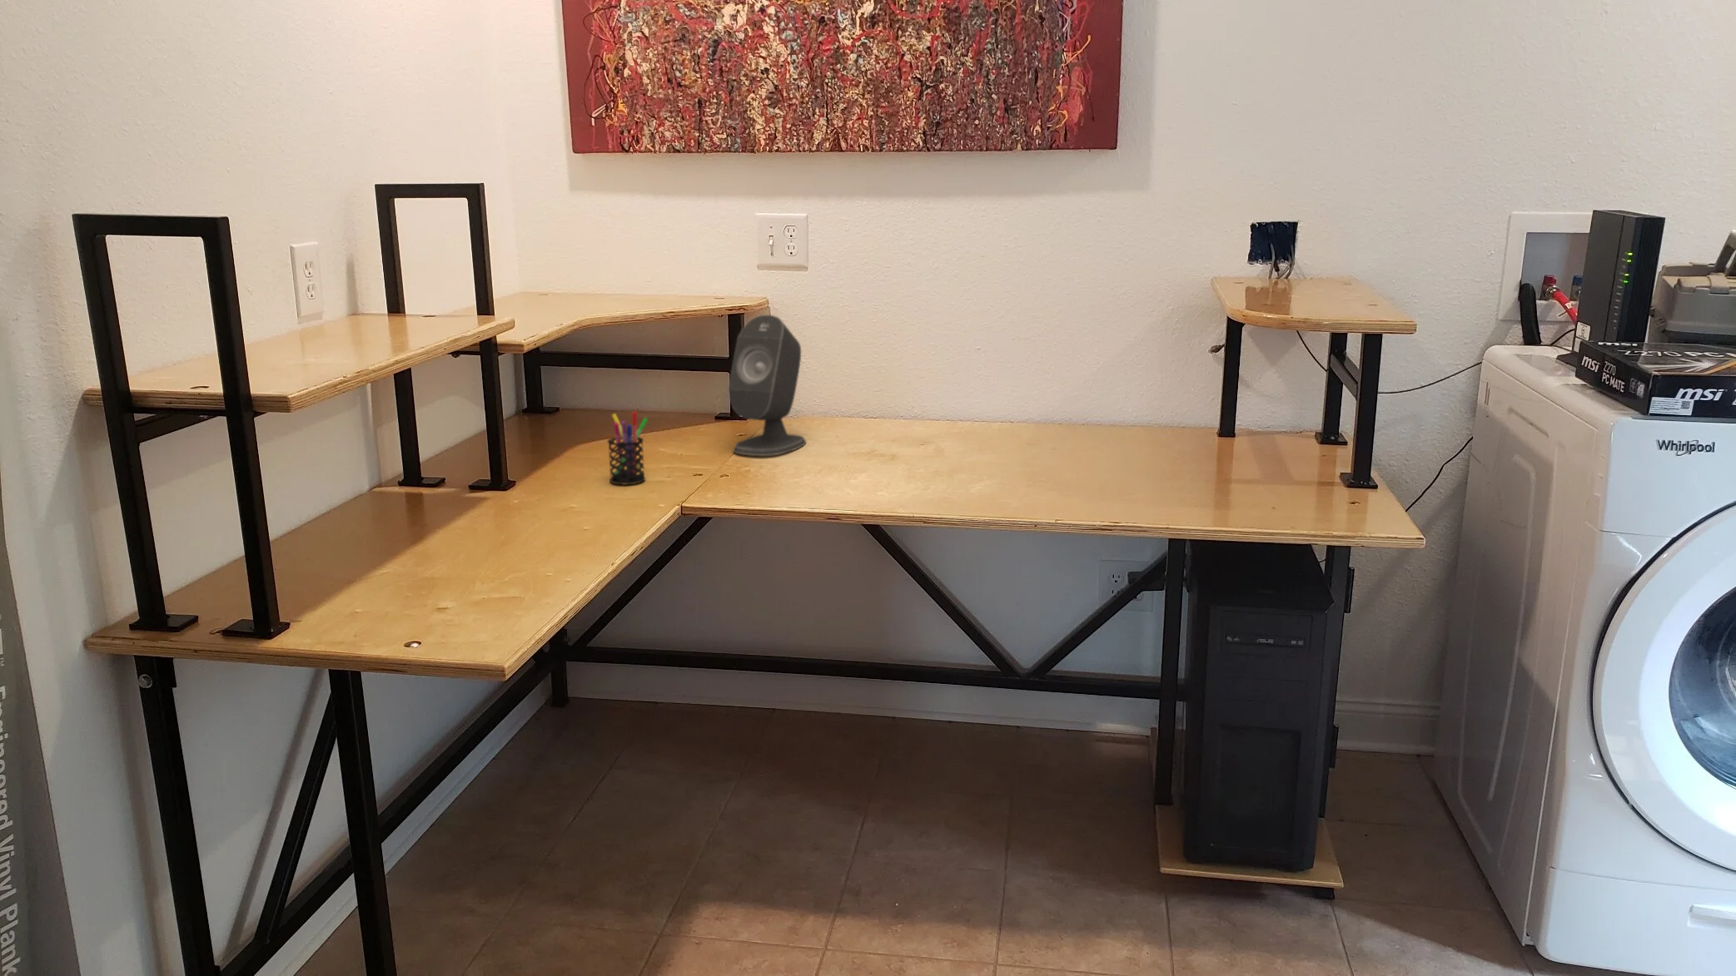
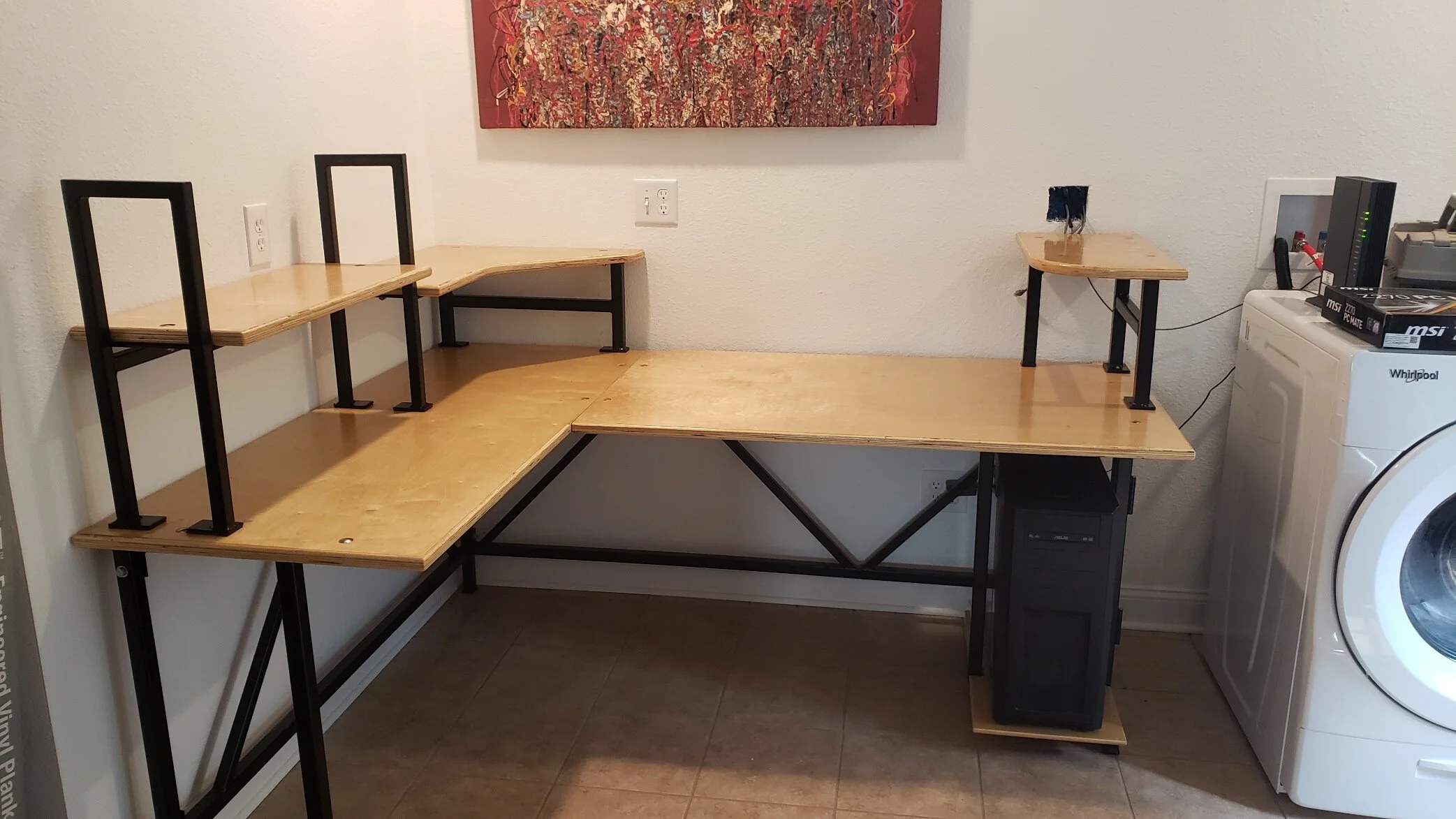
- speaker (769, 381)
- pen holder (631, 445)
